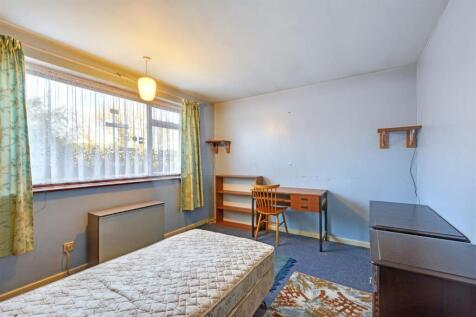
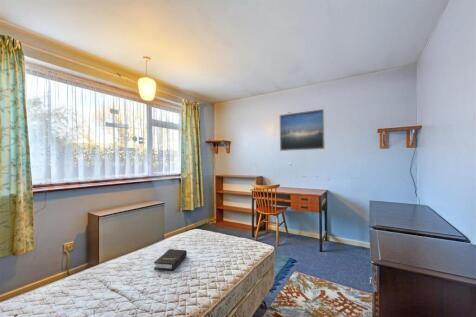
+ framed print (300, 131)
+ hardback book (171, 259)
